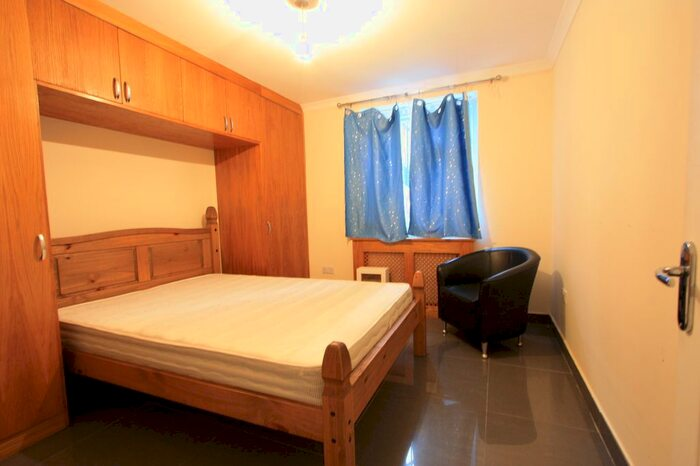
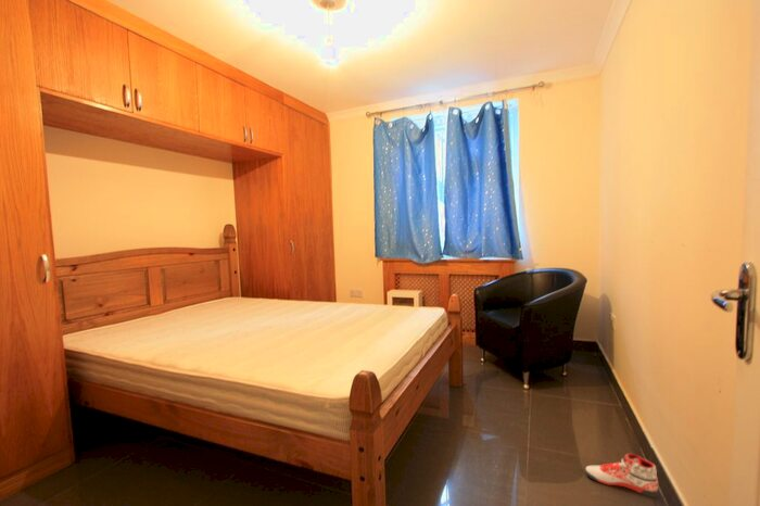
+ sneaker (619, 467)
